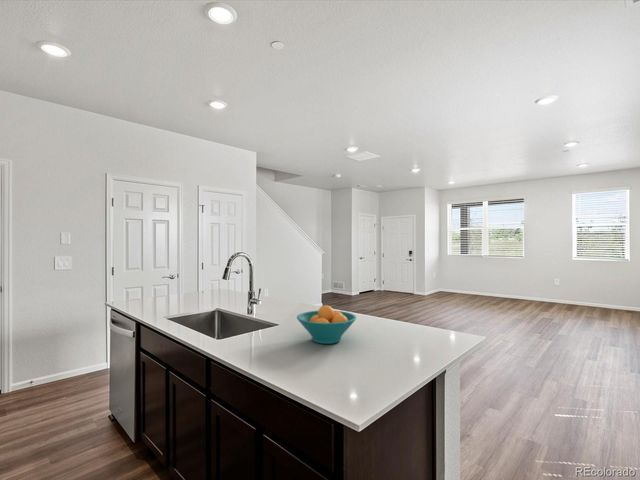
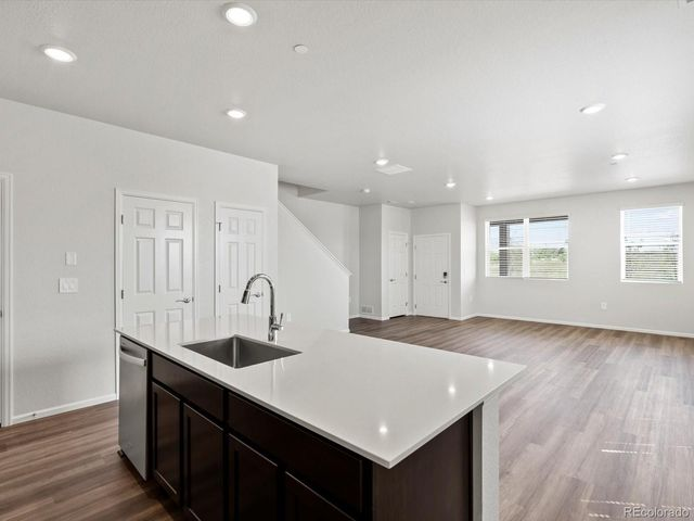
- fruit bowl (326, 322)
